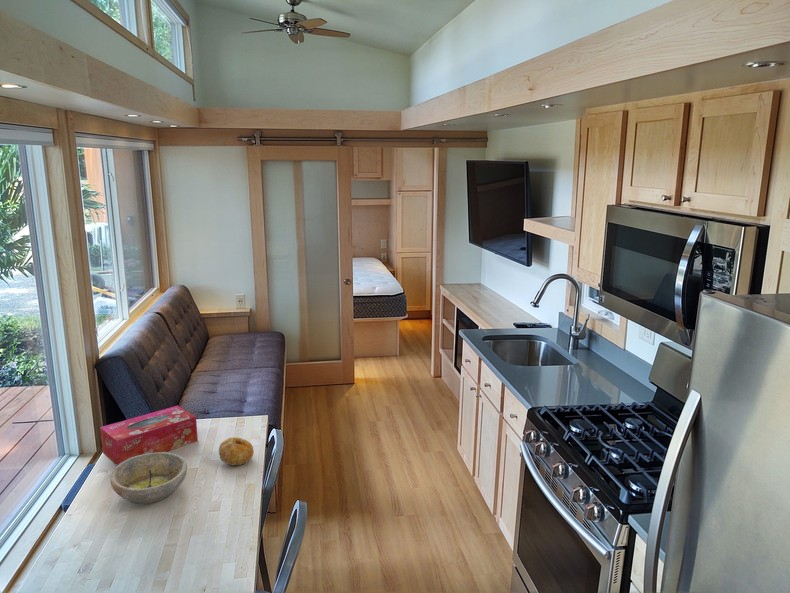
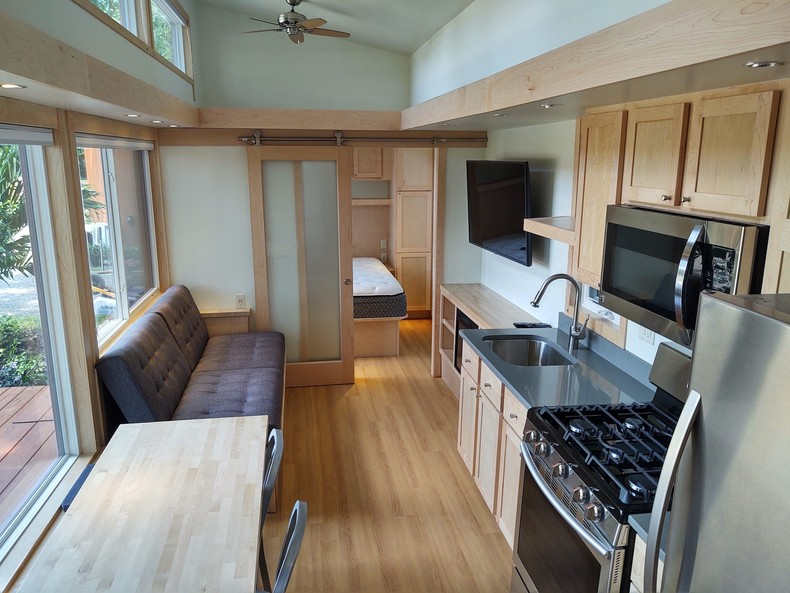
- fruit (235, 450)
- tissue box (150, 434)
- bowl (150, 480)
